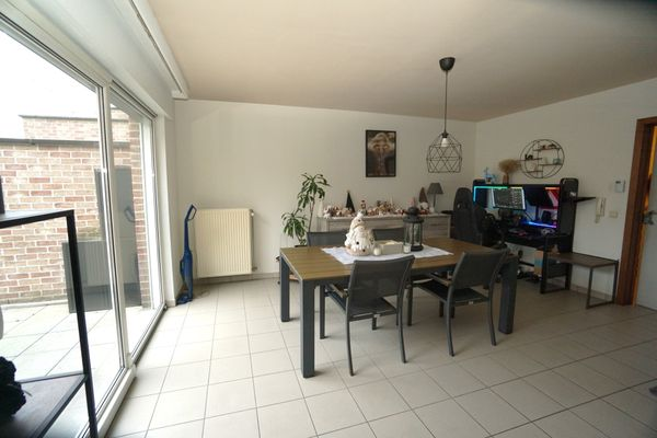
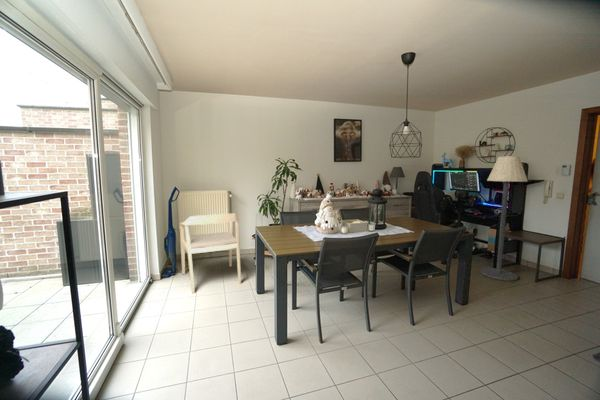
+ armchair (211, 245)
+ floor lamp (503, 217)
